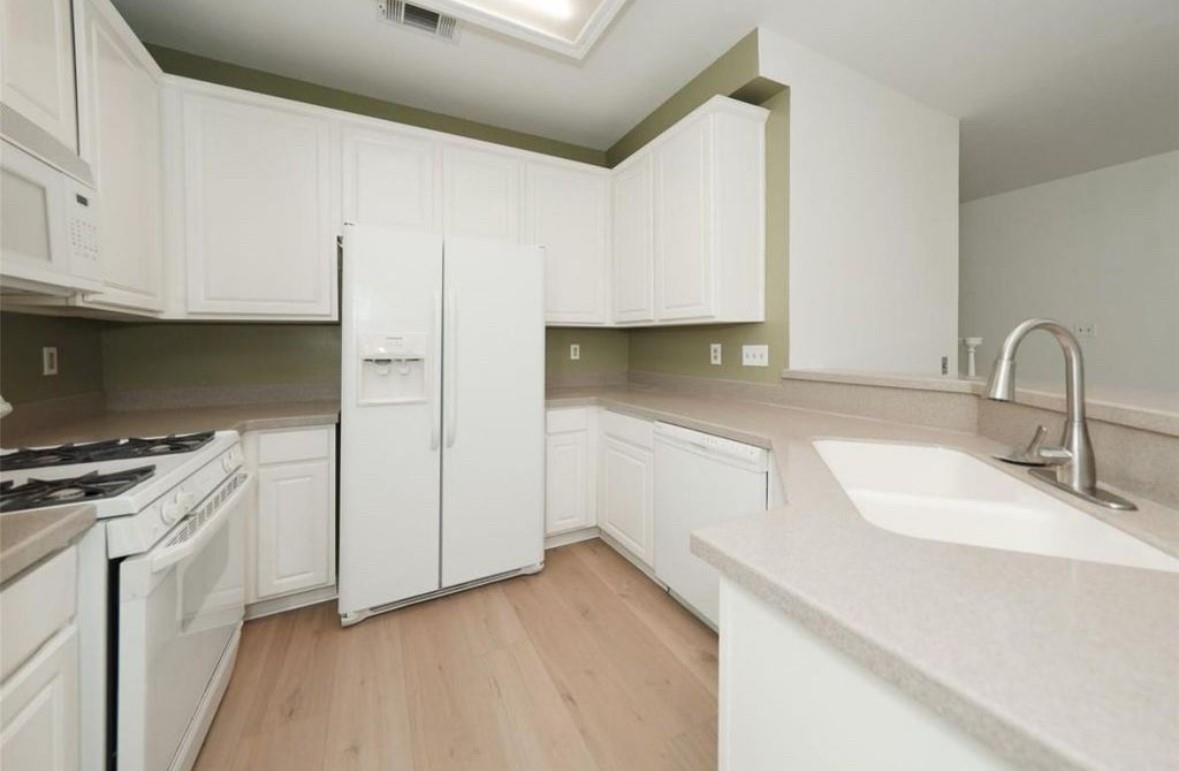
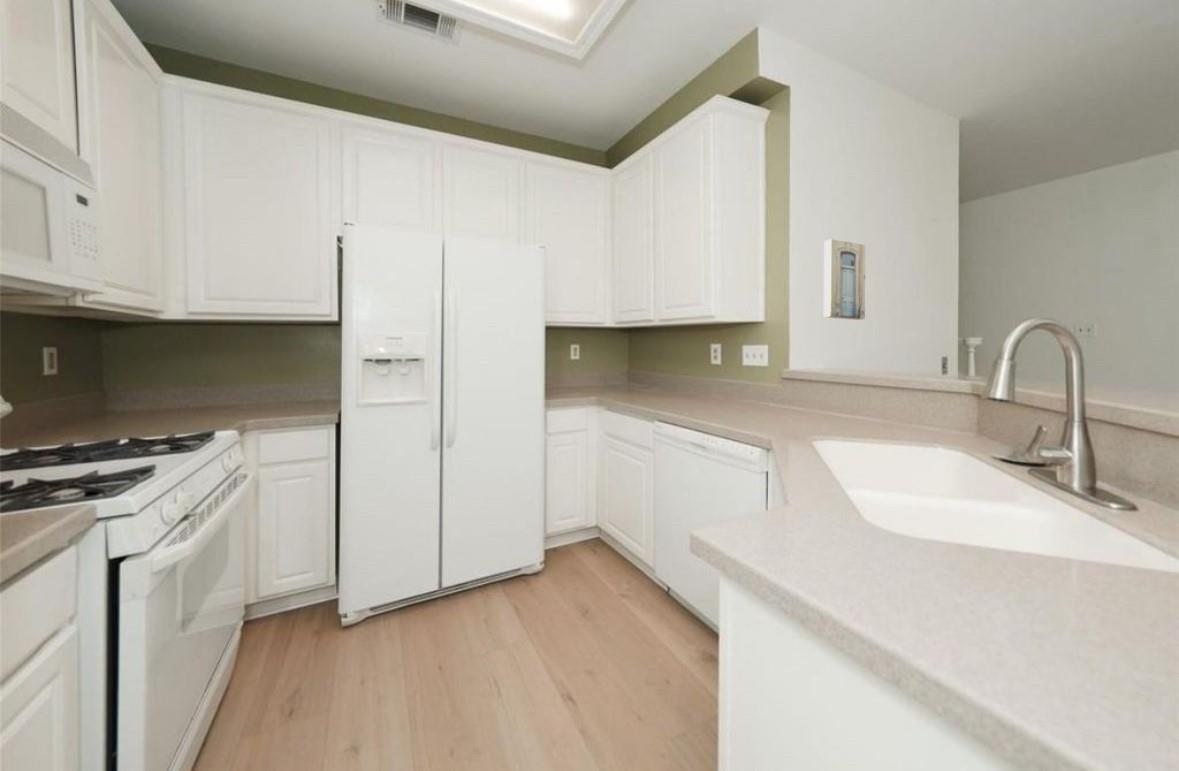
+ wall art (844, 280)
